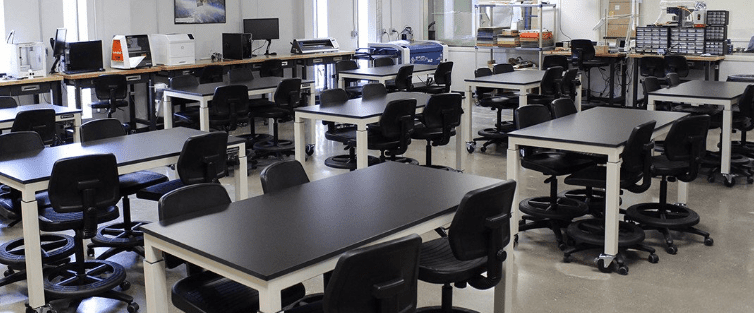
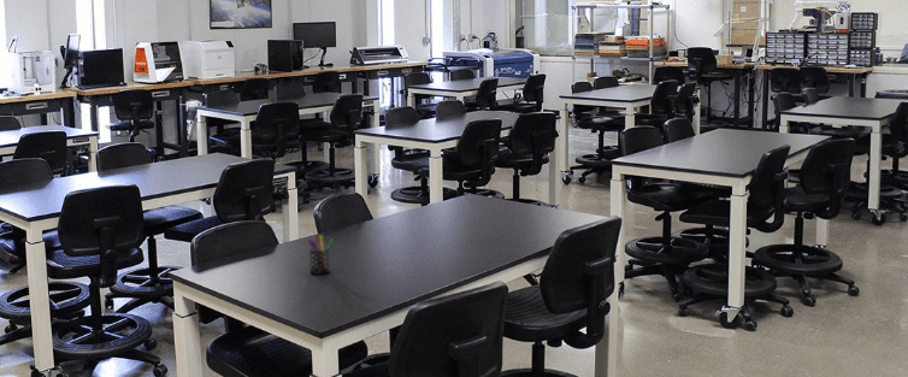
+ pen holder (322, 252)
